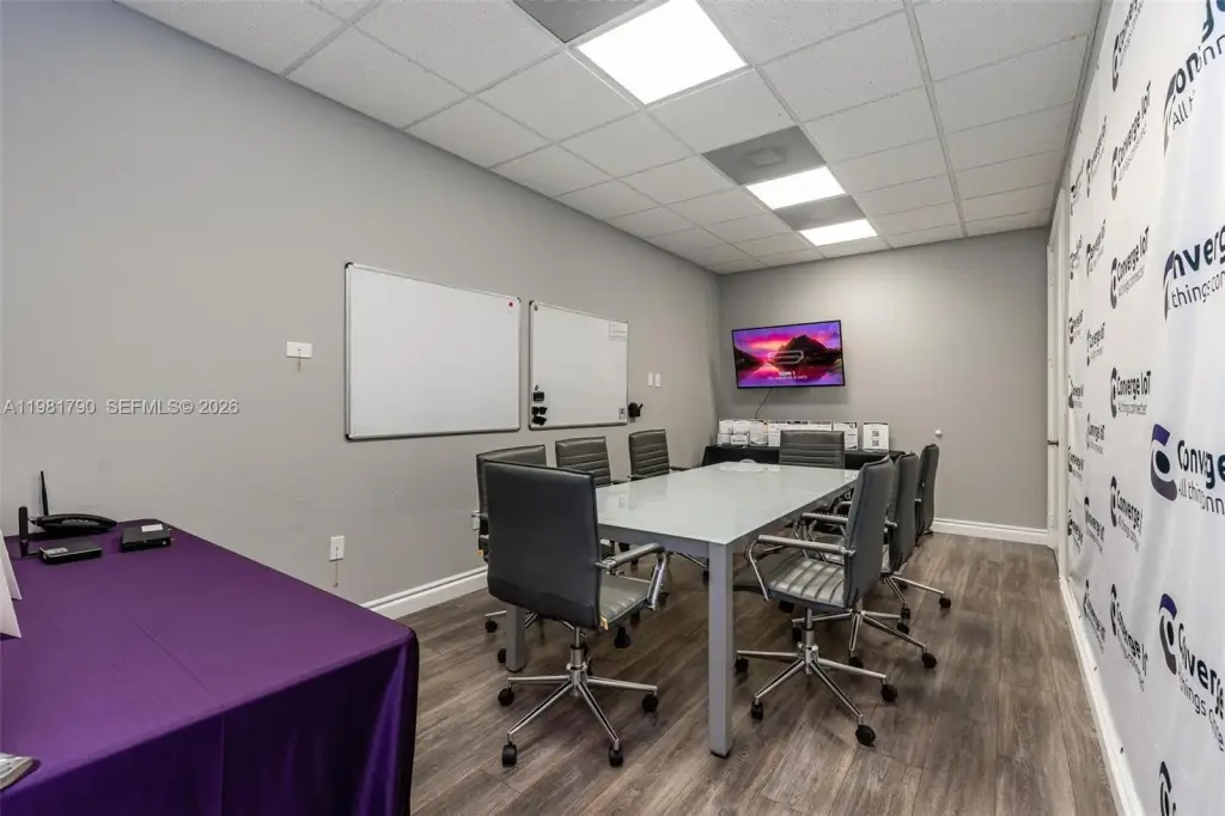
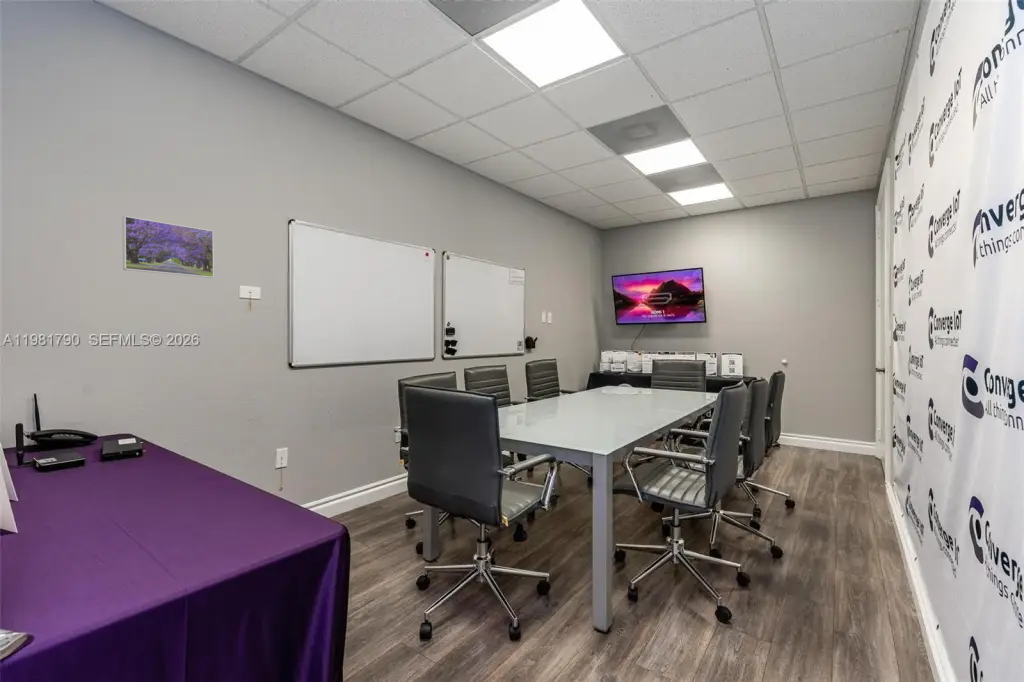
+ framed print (170, 249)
